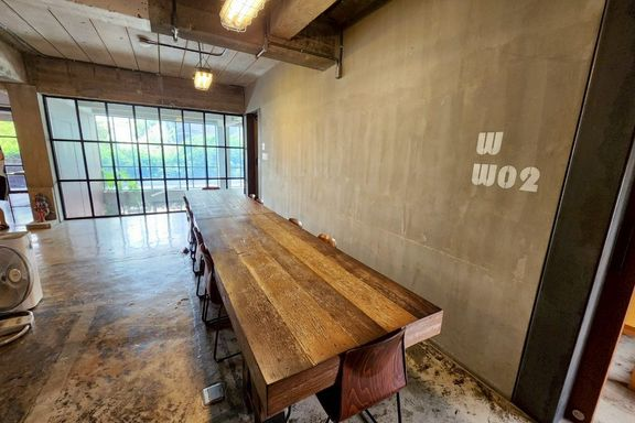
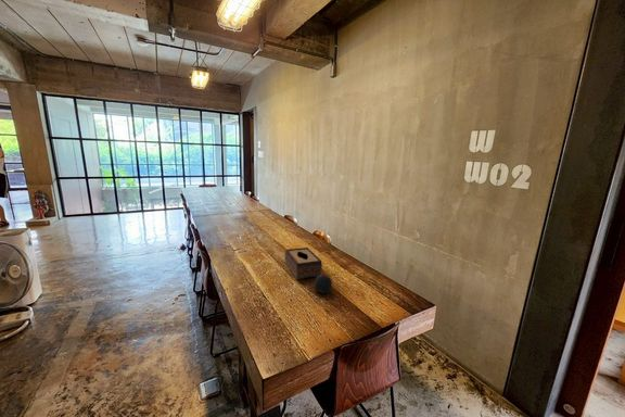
+ decorative ball (322, 283)
+ tissue box (302, 262)
